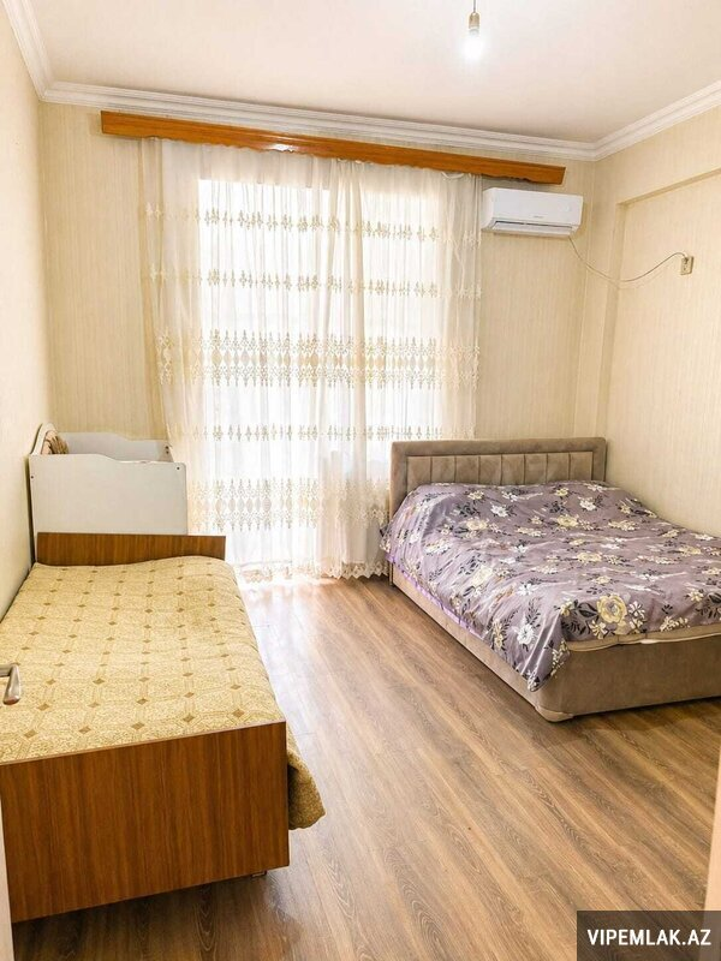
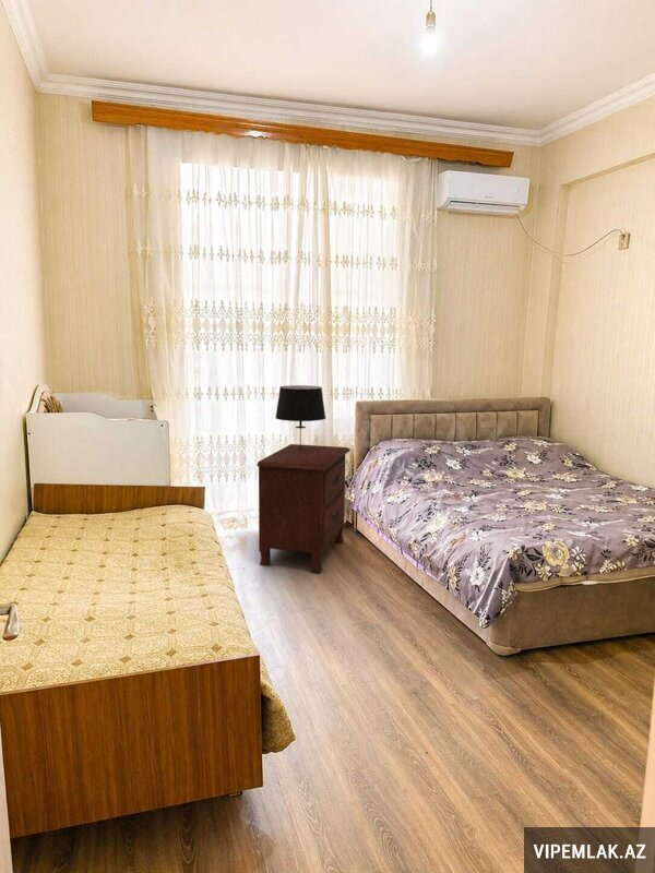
+ table lamp (300, 418)
+ nightstand (306, 503)
